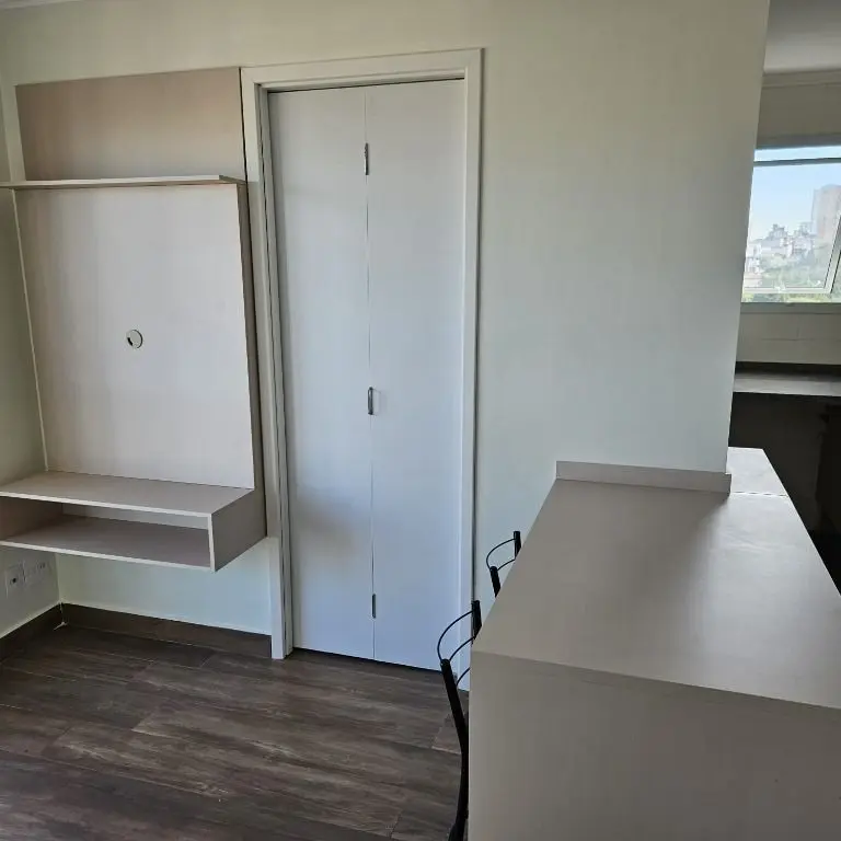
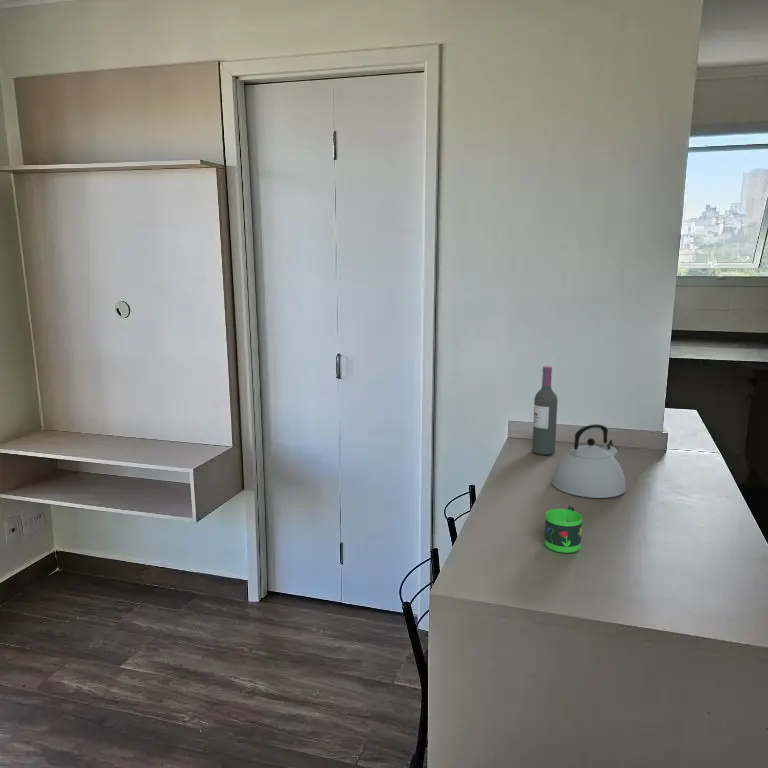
+ kettle (591, 455)
+ mug (565, 526)
+ wine bottle (545, 410)
